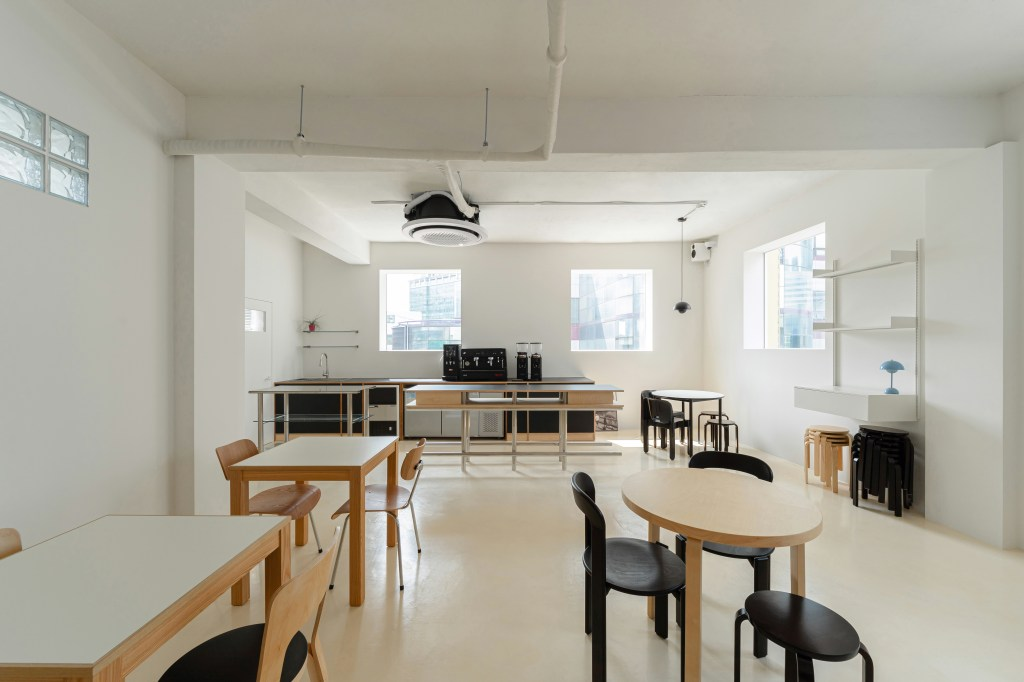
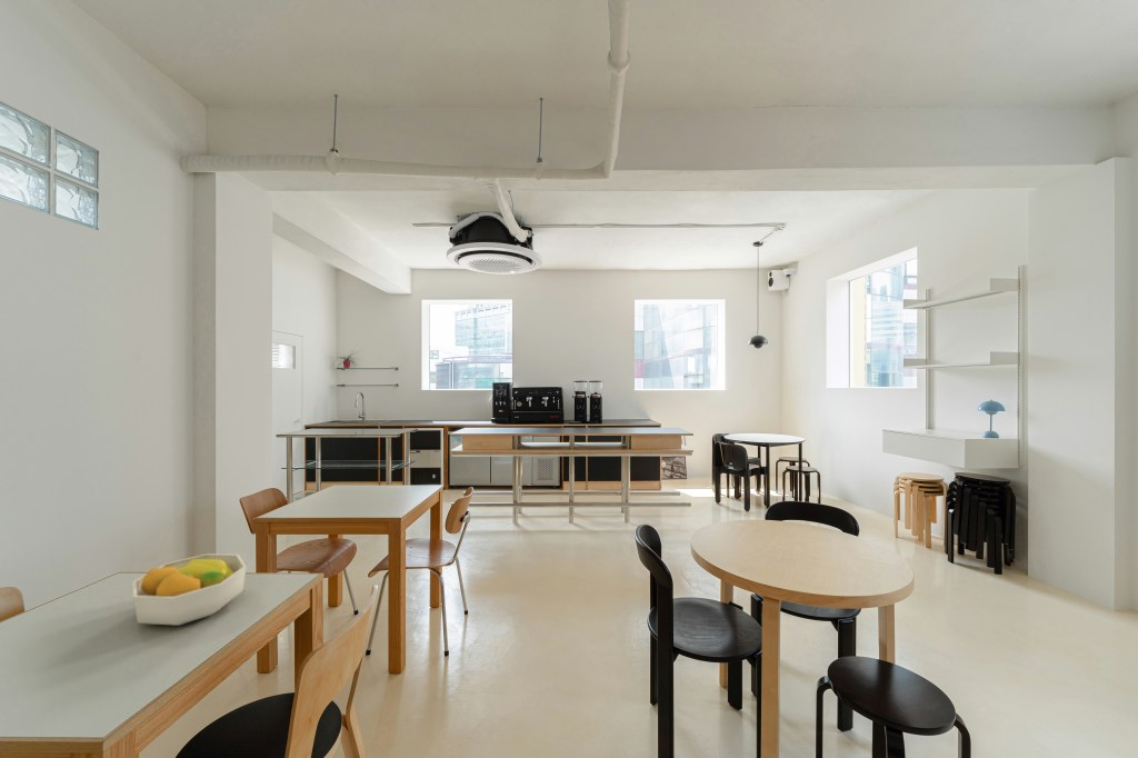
+ fruit bowl (191, 582)
